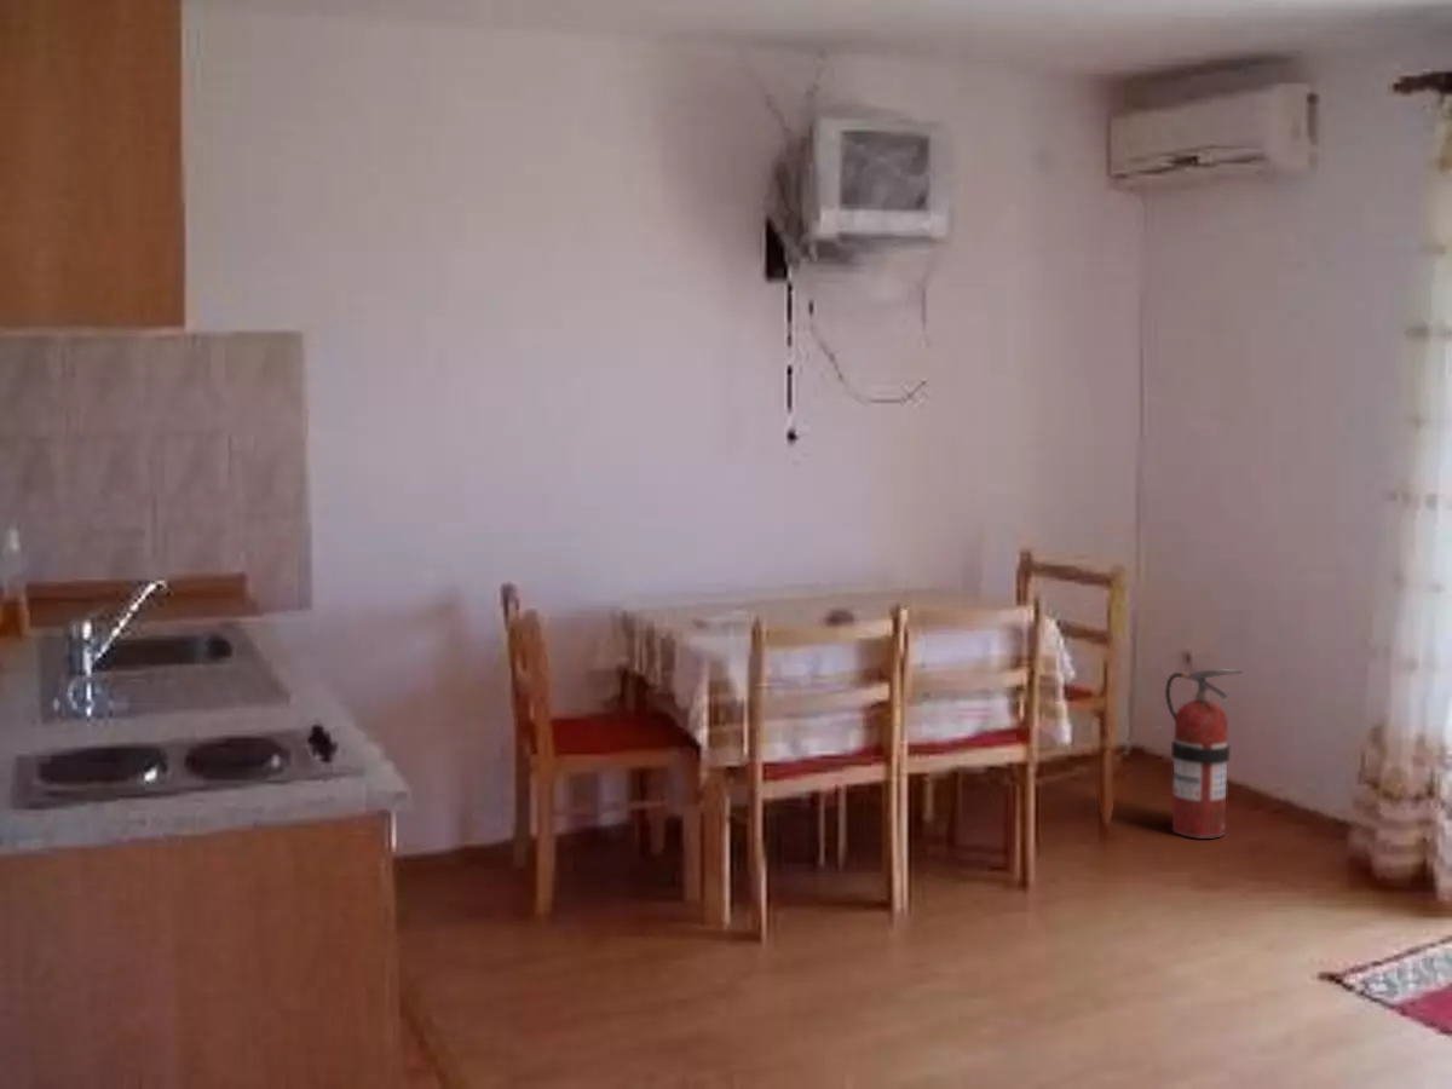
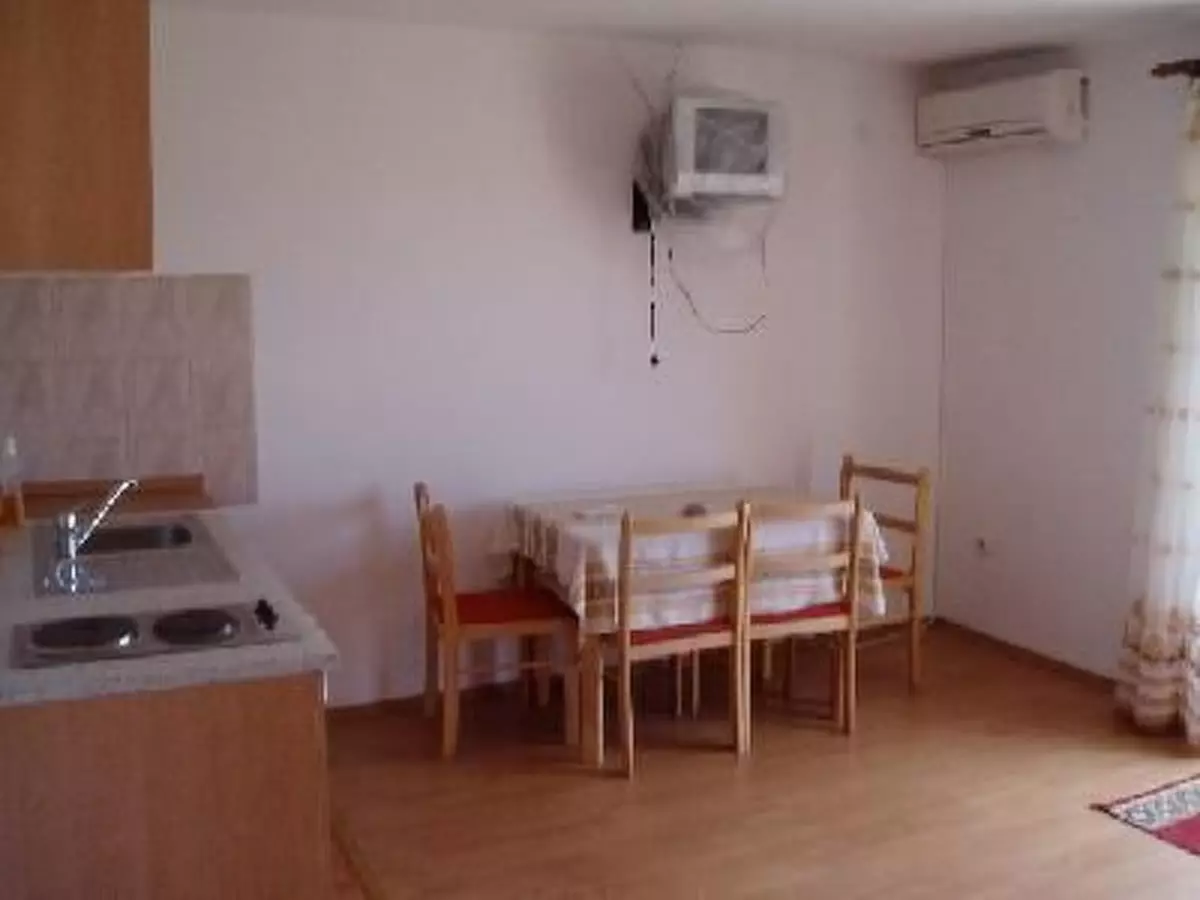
- fire extinguisher (1199, 748)
